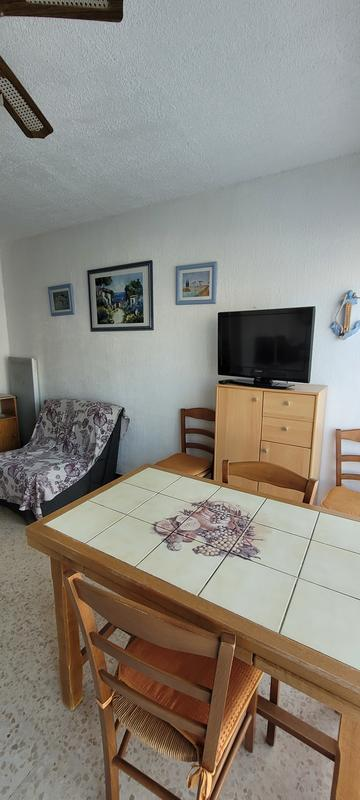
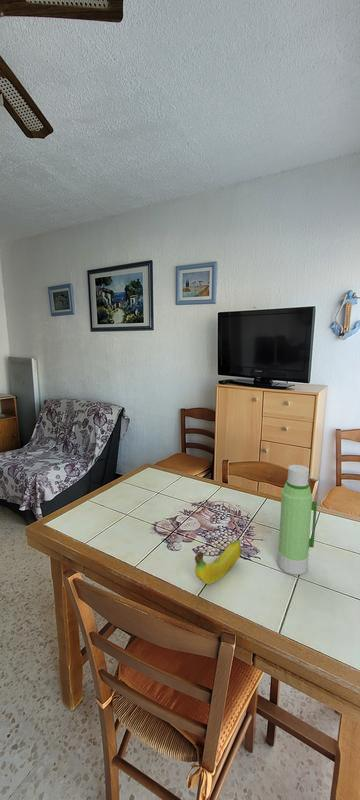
+ fruit (219, 556)
+ water bottle (296, 518)
